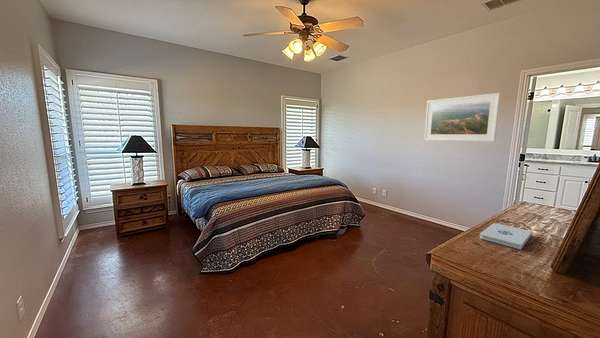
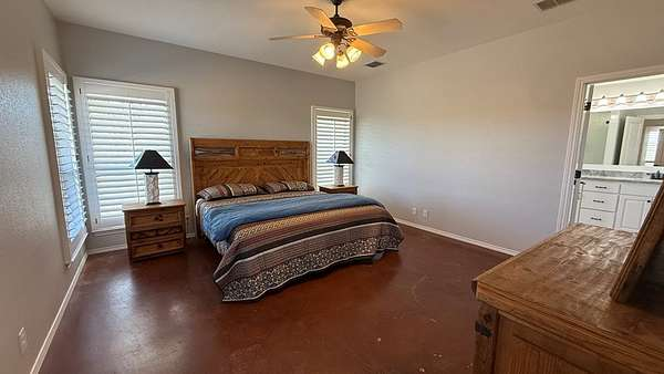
- notepad (505, 234)
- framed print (458, 119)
